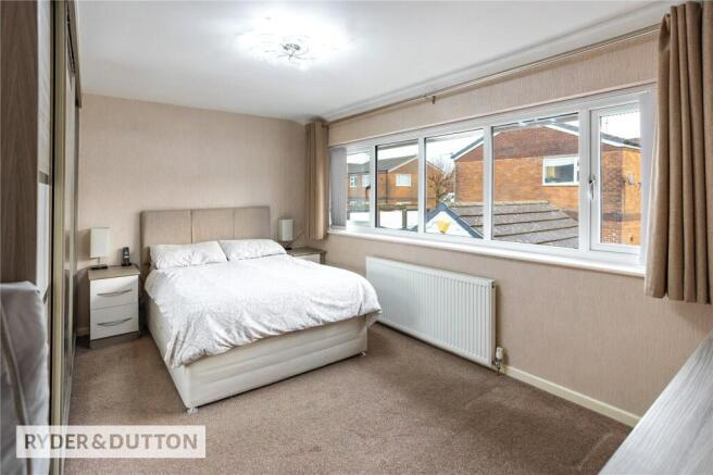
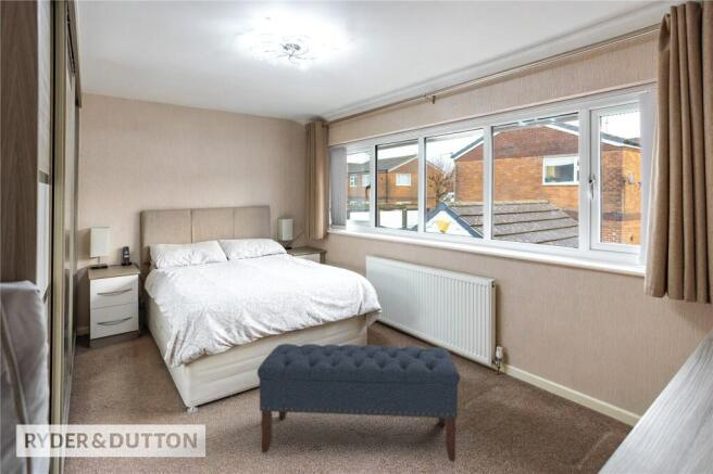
+ bench (359, 395)
